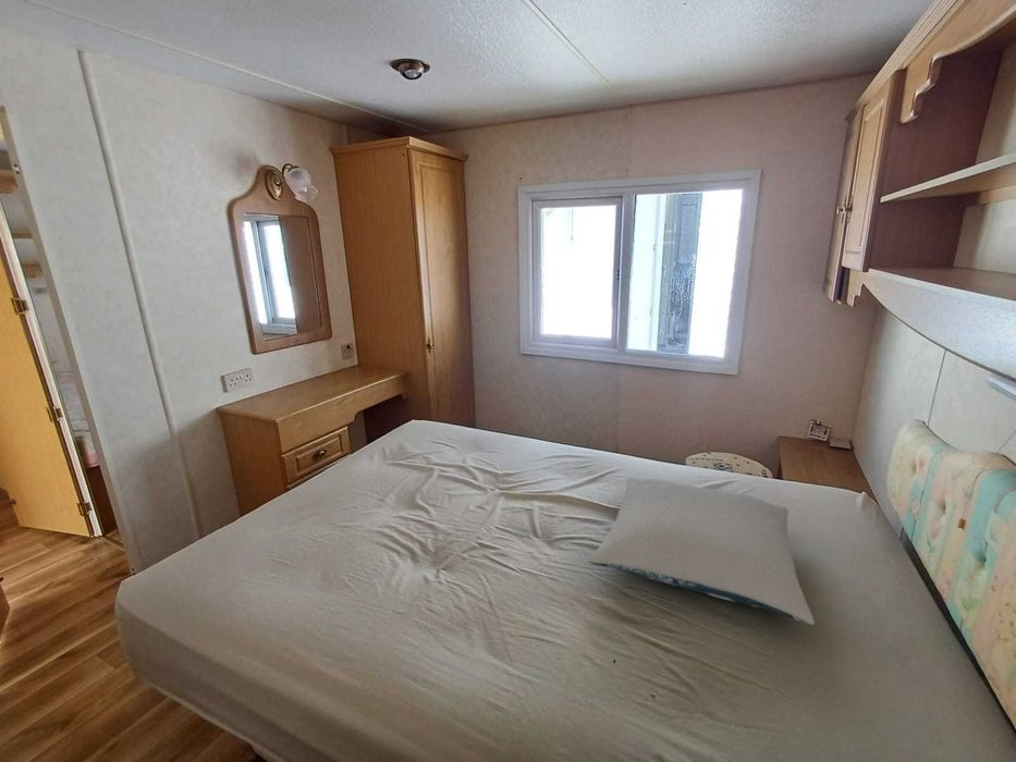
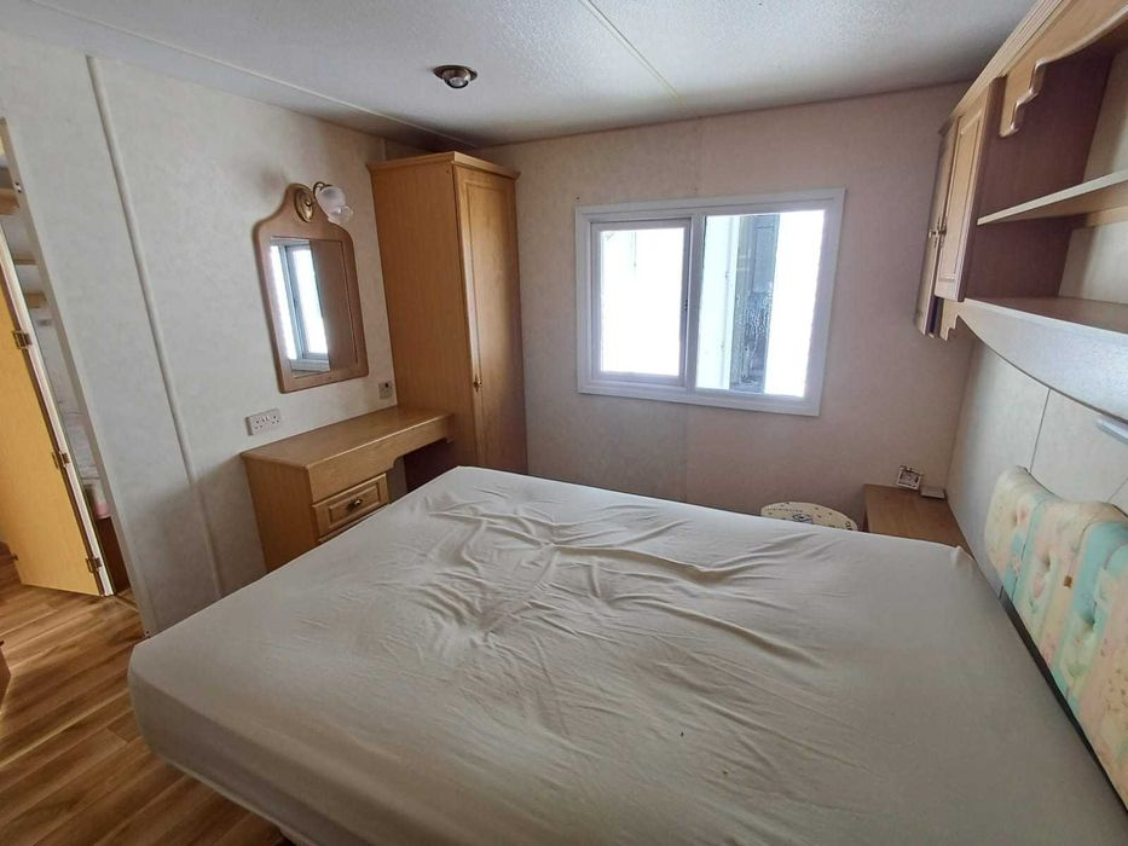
- pillow (697, 532)
